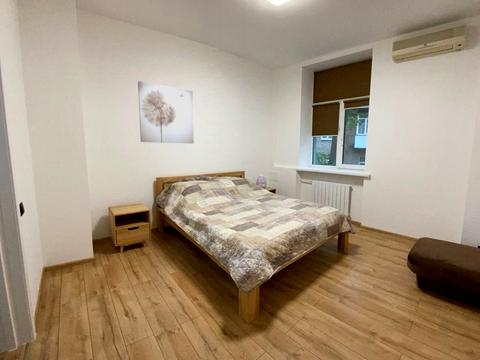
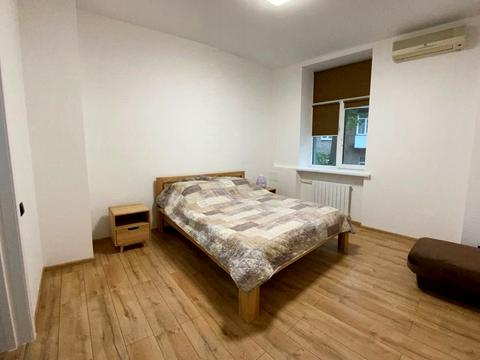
- wall art (168, 115)
